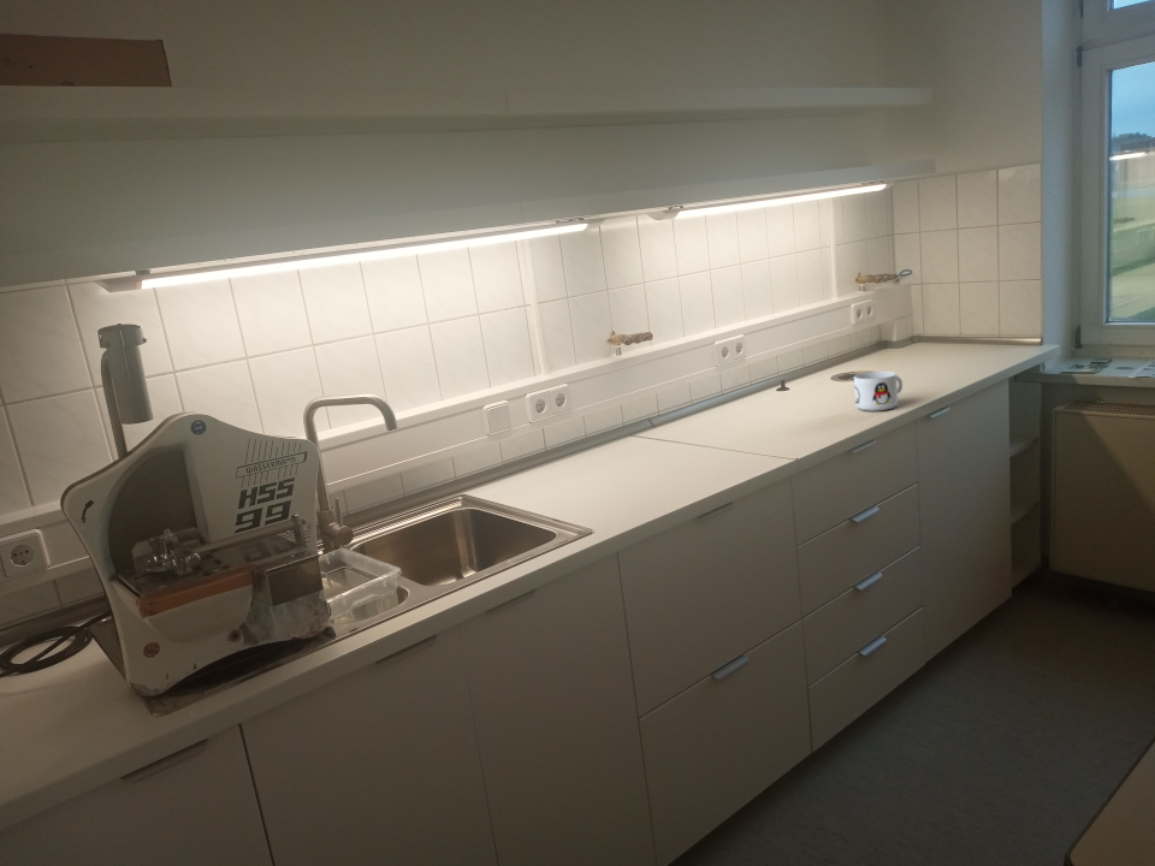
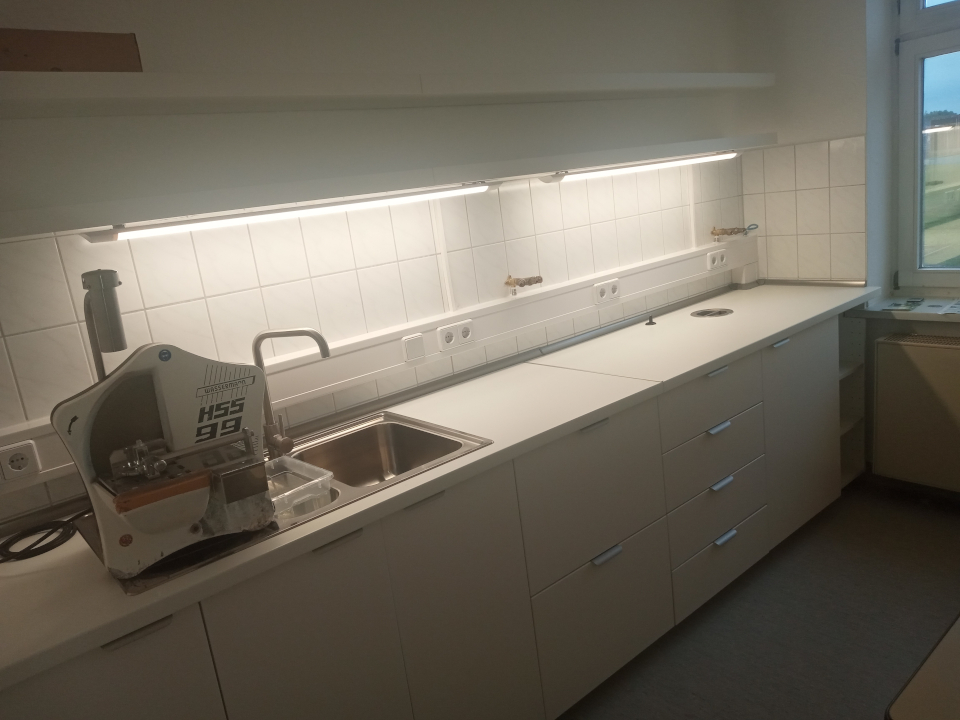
- mug (881, 388)
